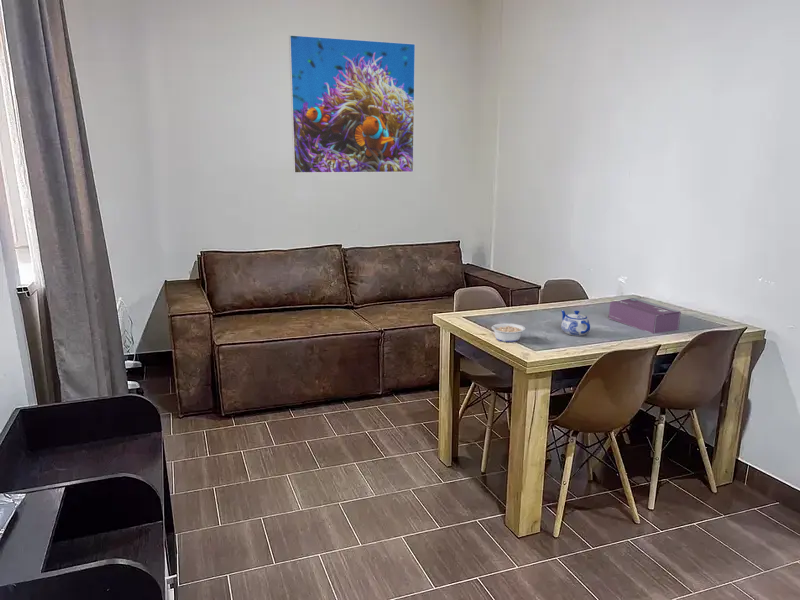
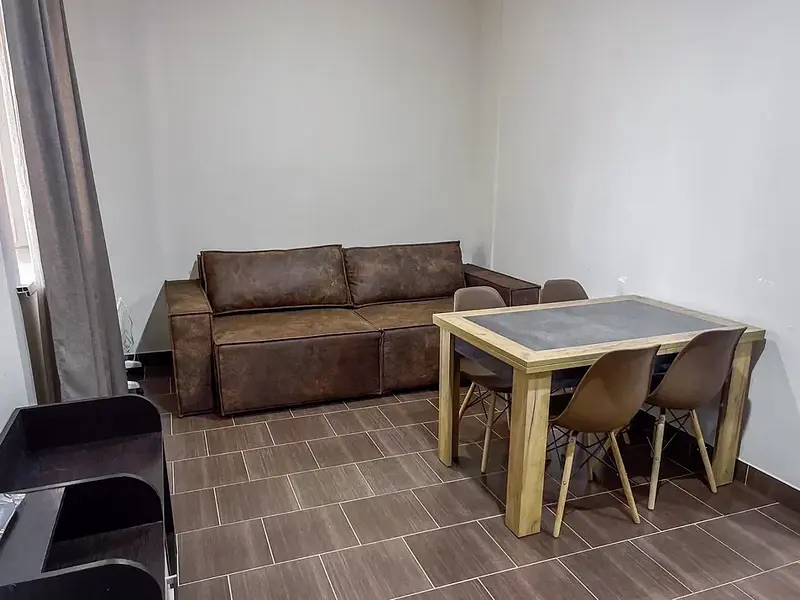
- legume (506, 332)
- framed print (354, 107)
- teapot (574, 321)
- tissue box (643, 314)
